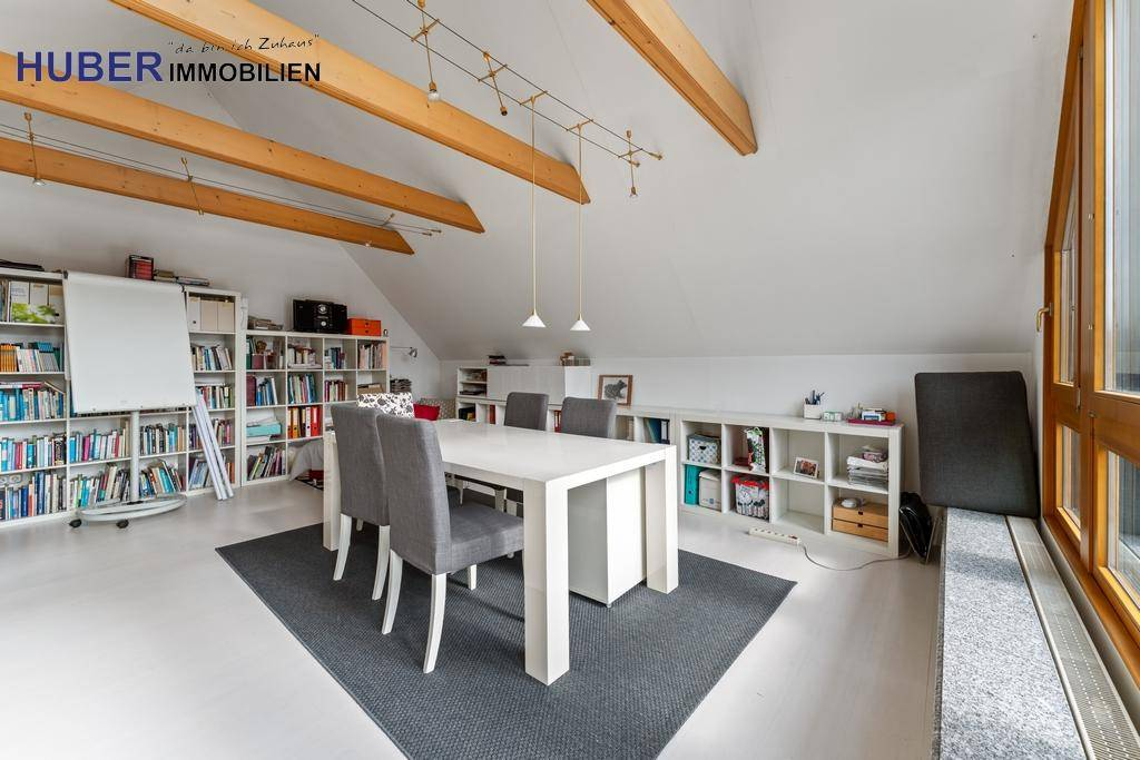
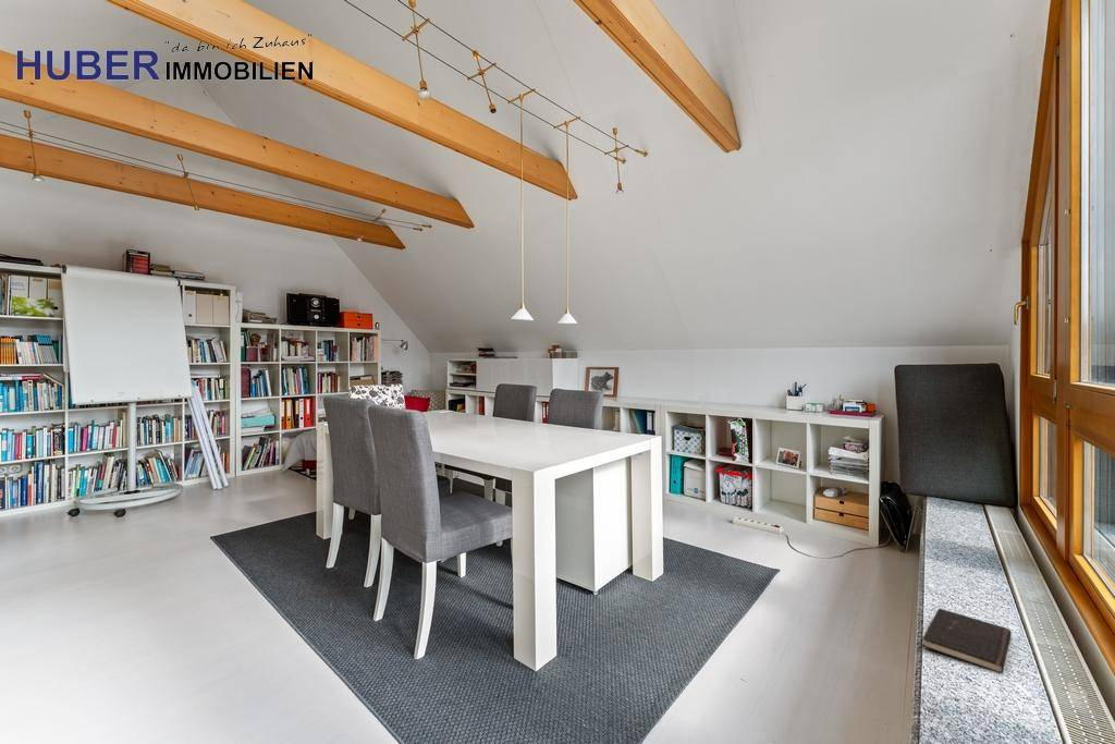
+ hardcover book (967, 637)
